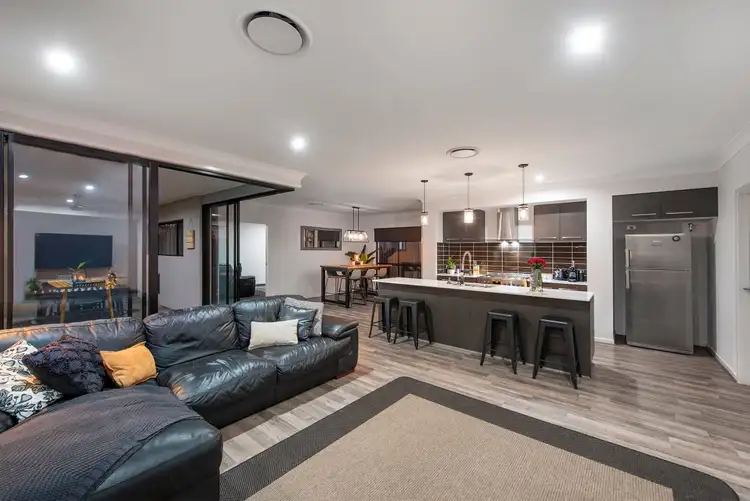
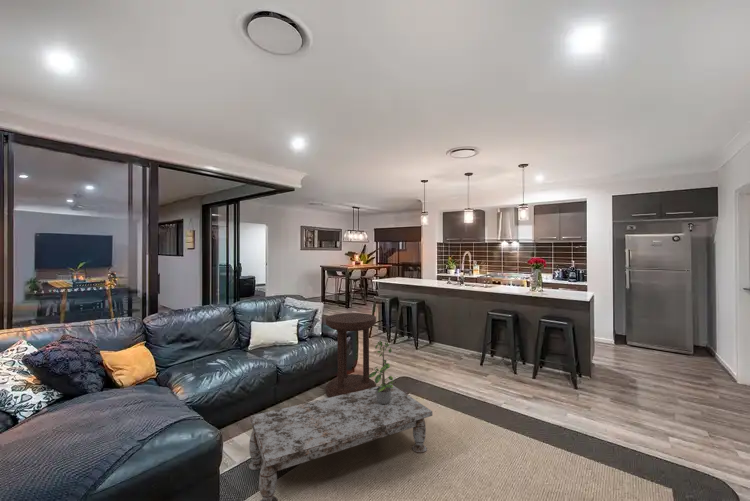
+ potted plant (383, 372)
+ coffee table (341, 435)
+ side table (346, 354)
